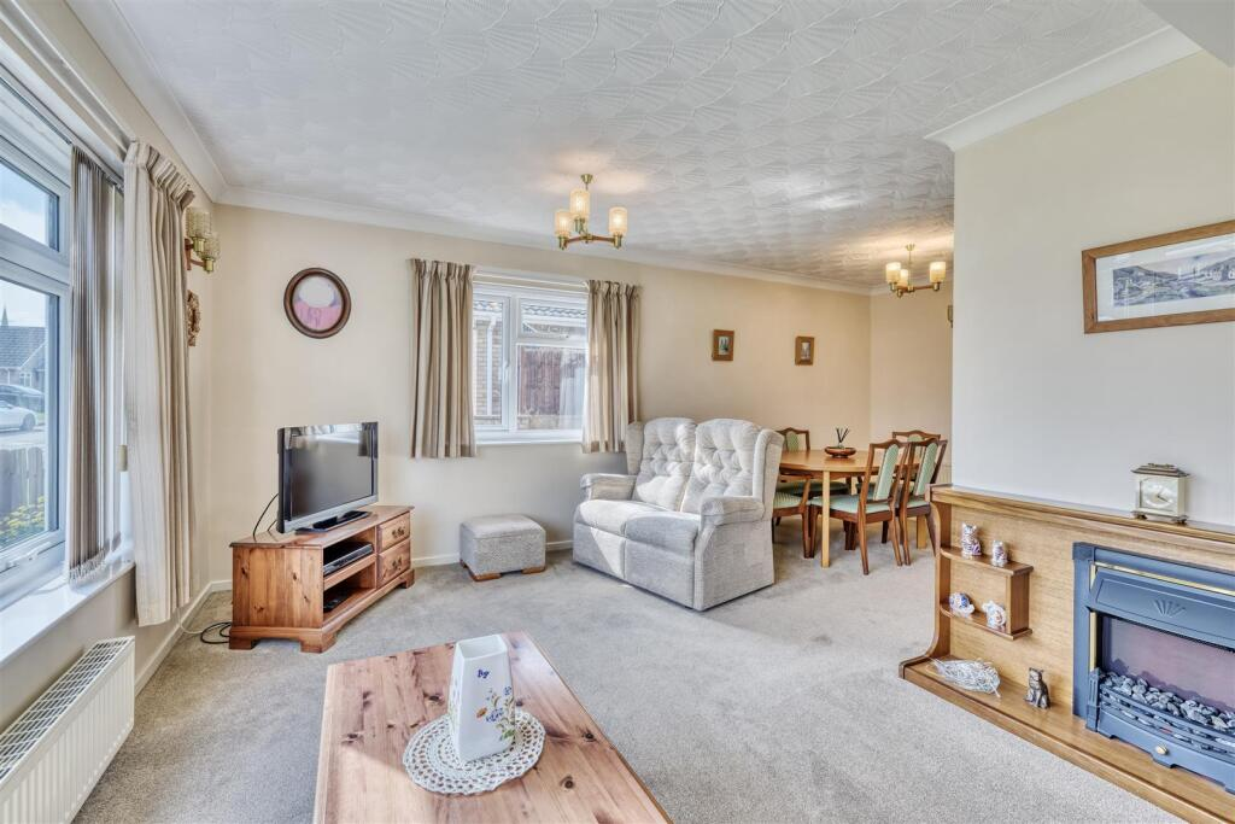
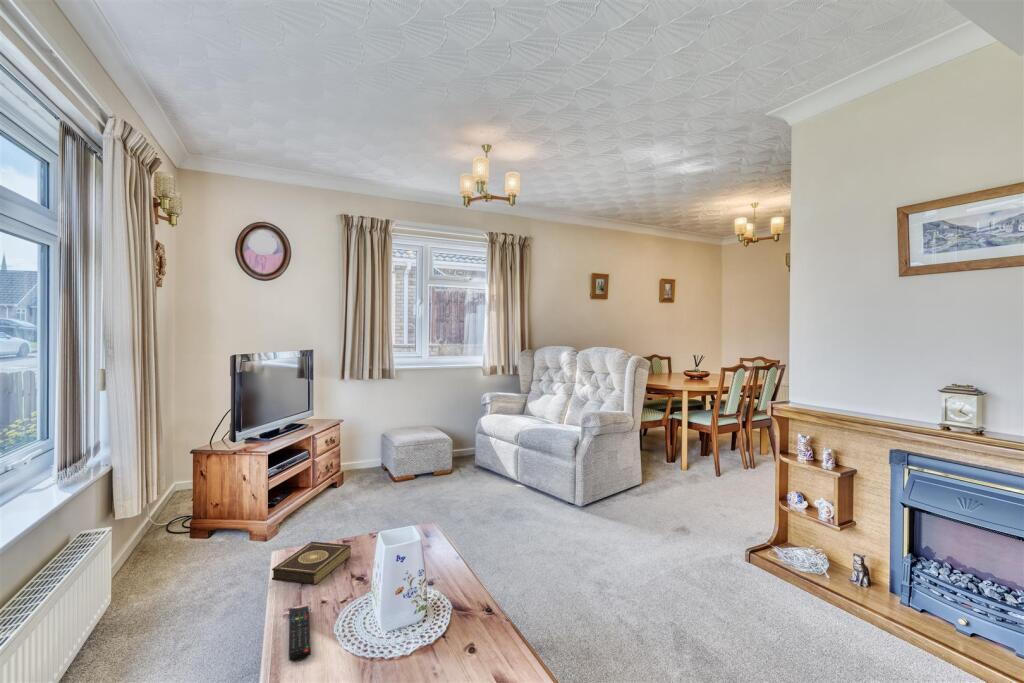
+ book (313, 561)
+ remote control (299, 632)
